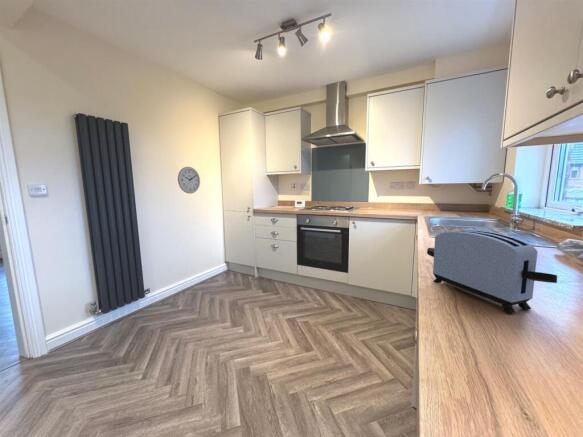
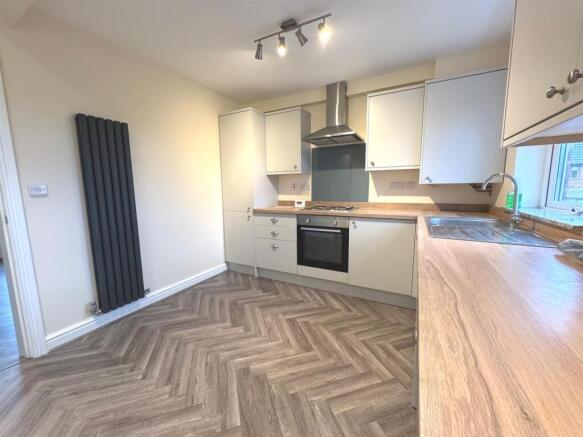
- toaster (477, 263)
- wall clock (189, 180)
